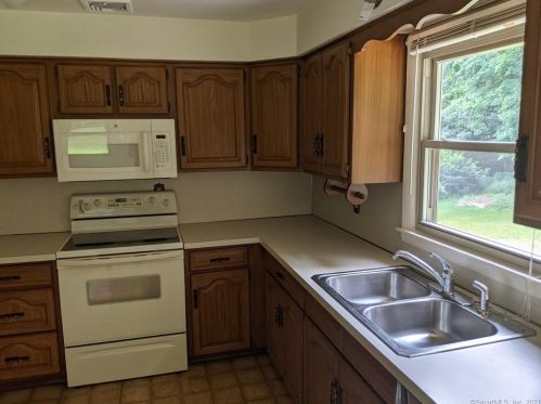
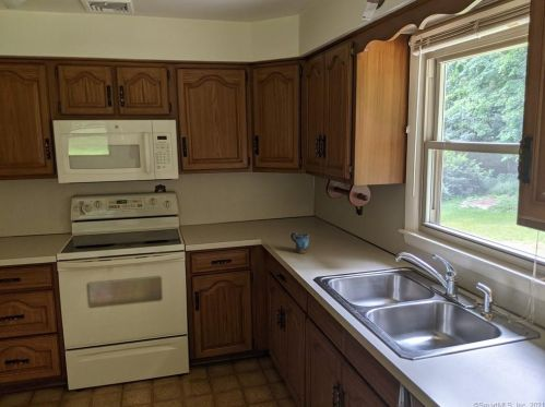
+ mug (300, 242)
